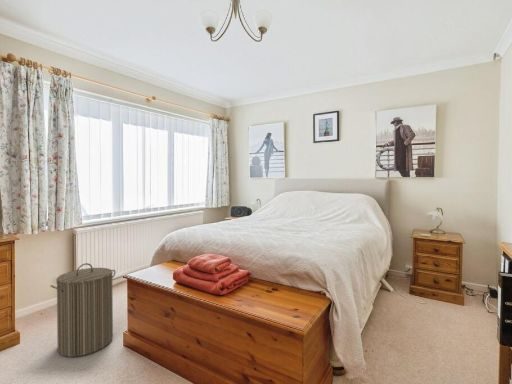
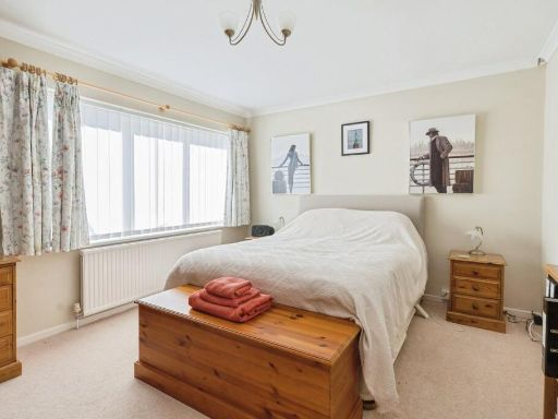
- laundry hamper (86, 303)
